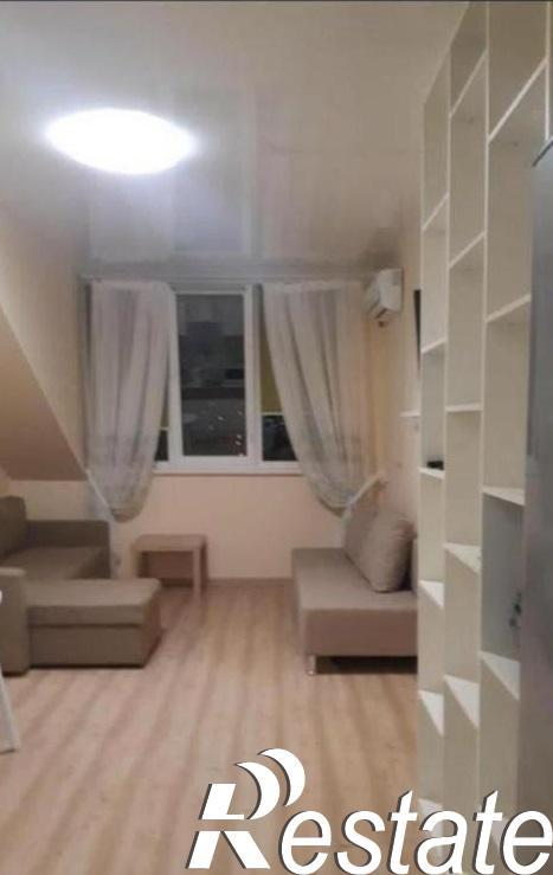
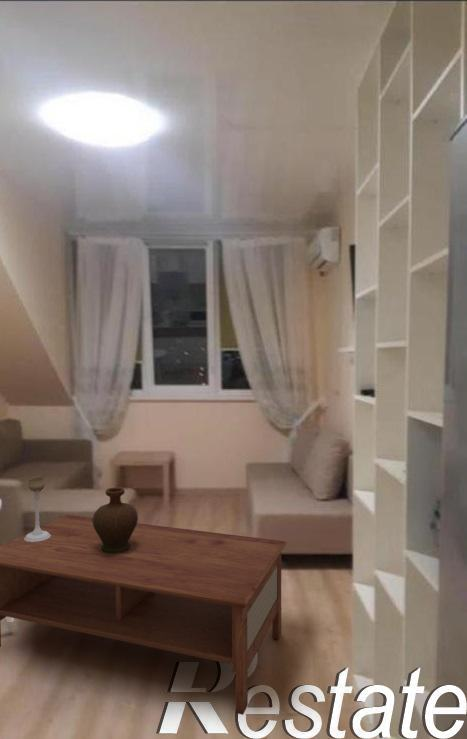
+ candle holder (37, 507)
+ decorative vase (115, 518)
+ coffee table (137, 595)
